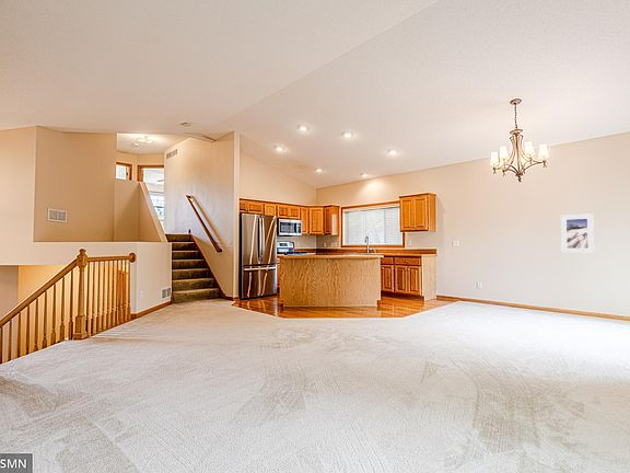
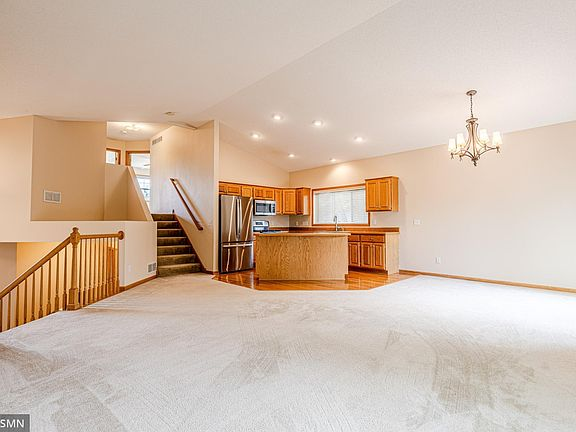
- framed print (576, 233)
